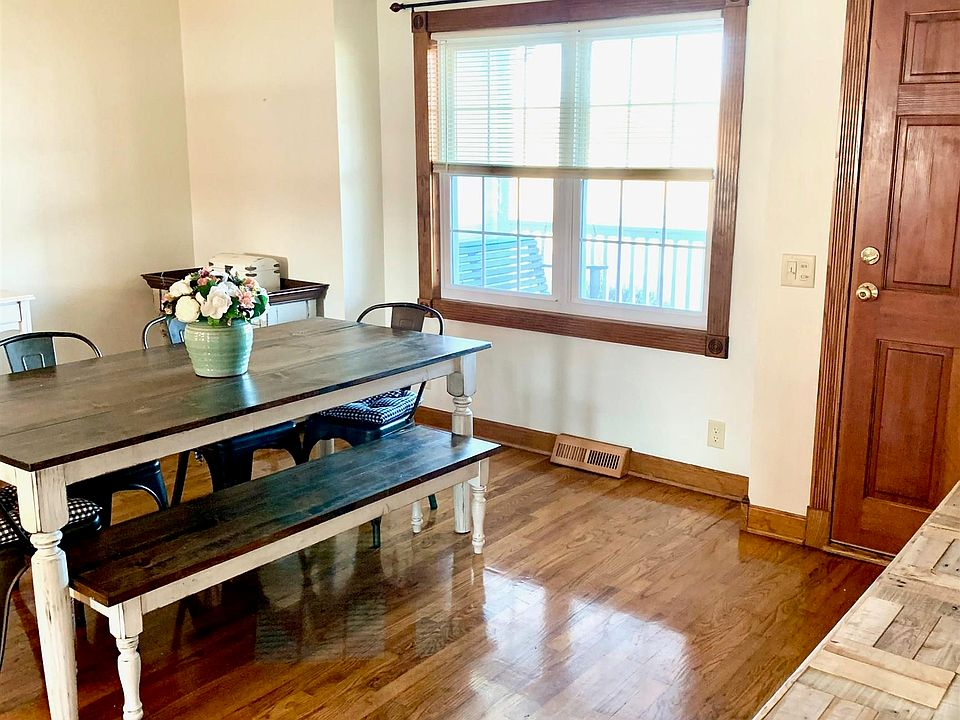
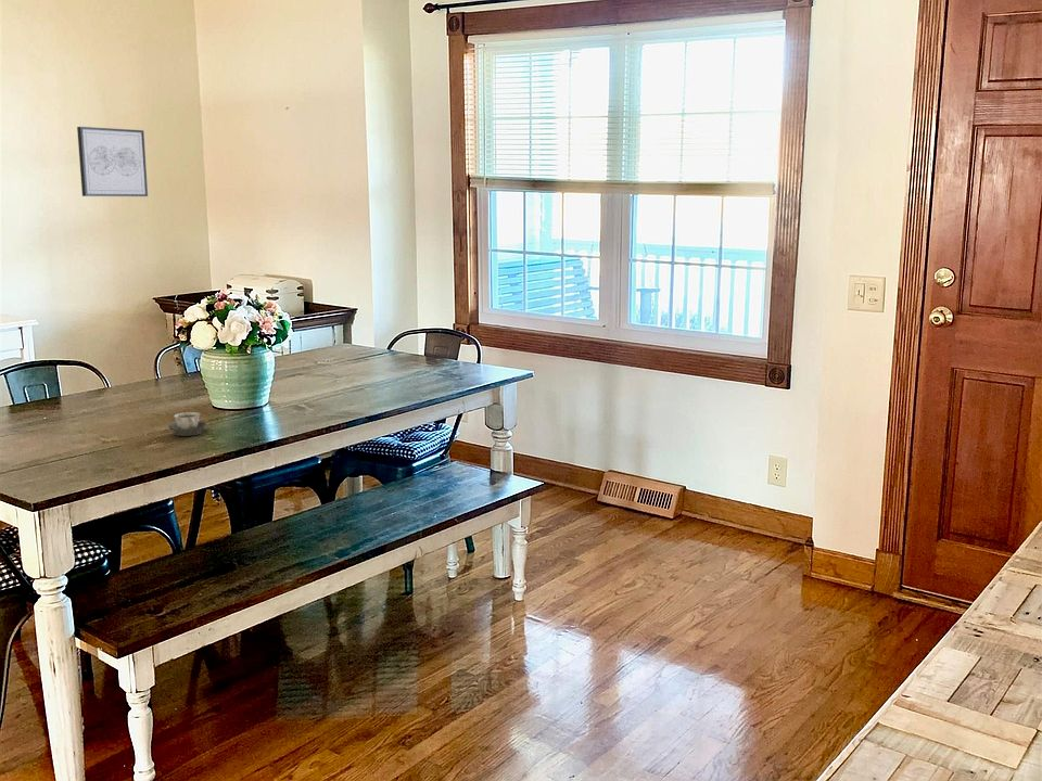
+ cup (187, 424)
+ wall art (113, 163)
